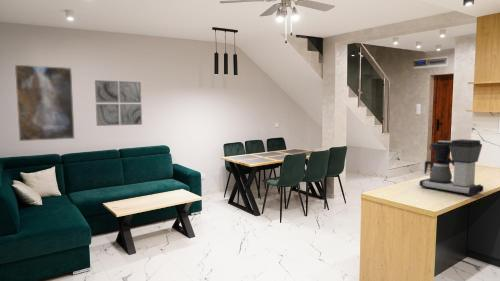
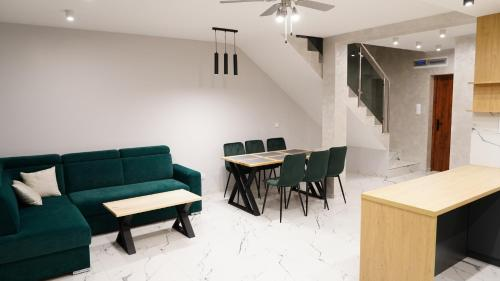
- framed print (45, 103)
- wall art (118, 102)
- coffee maker (452, 164)
